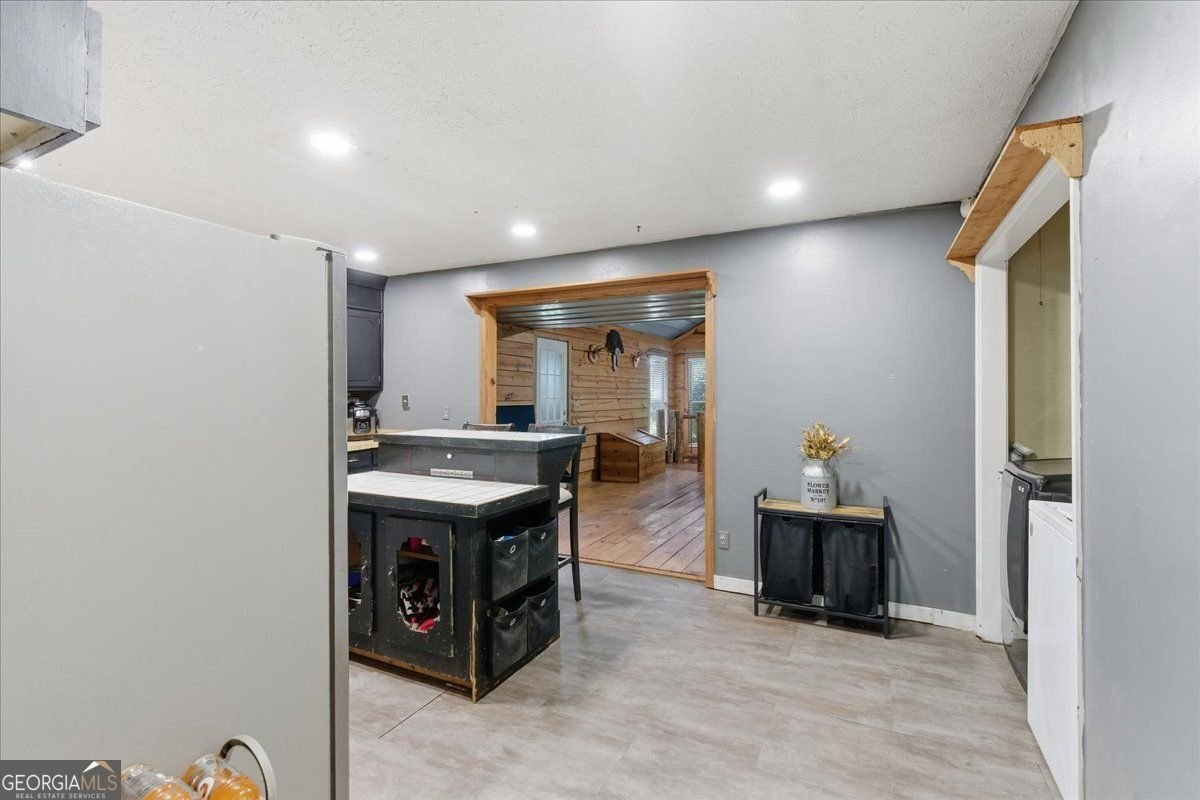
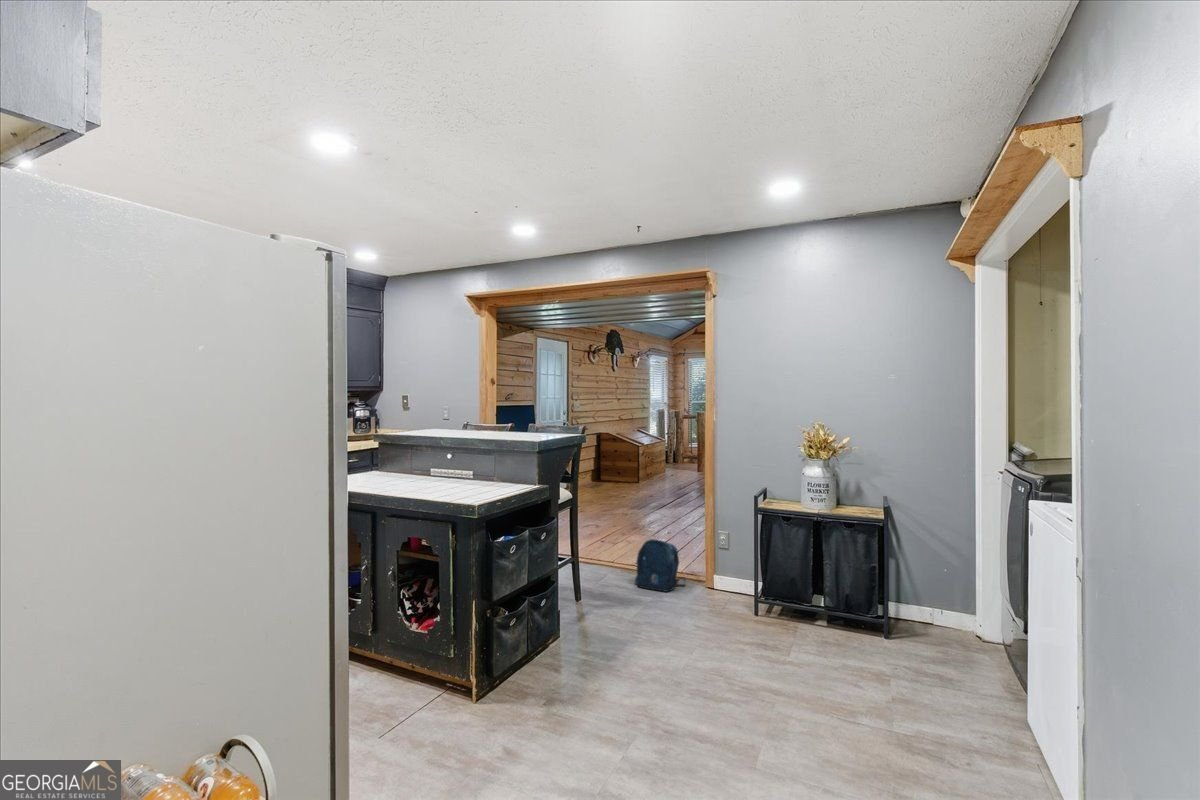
+ backpack (658, 561)
